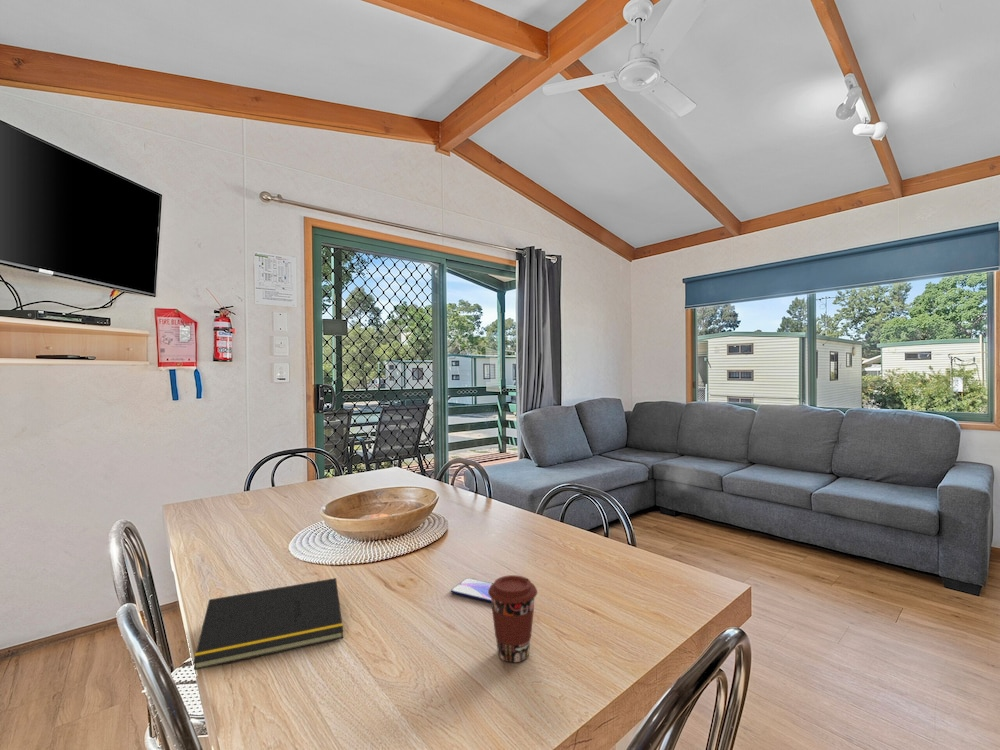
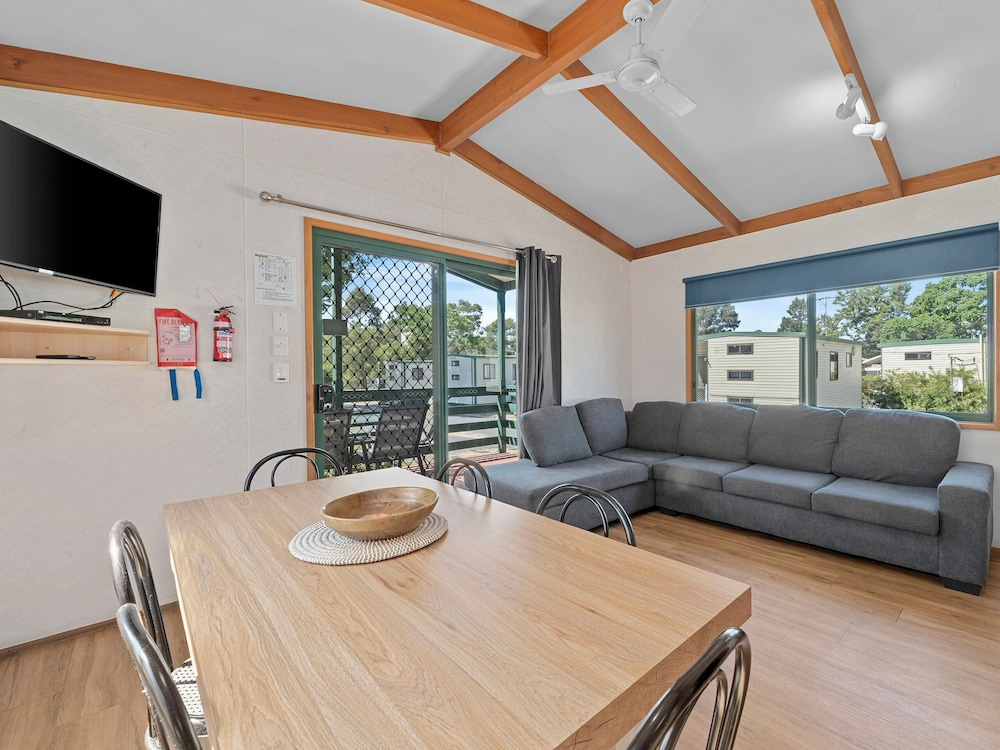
- notepad (274, 618)
- coffee cup (513, 618)
- smartphone (487, 591)
